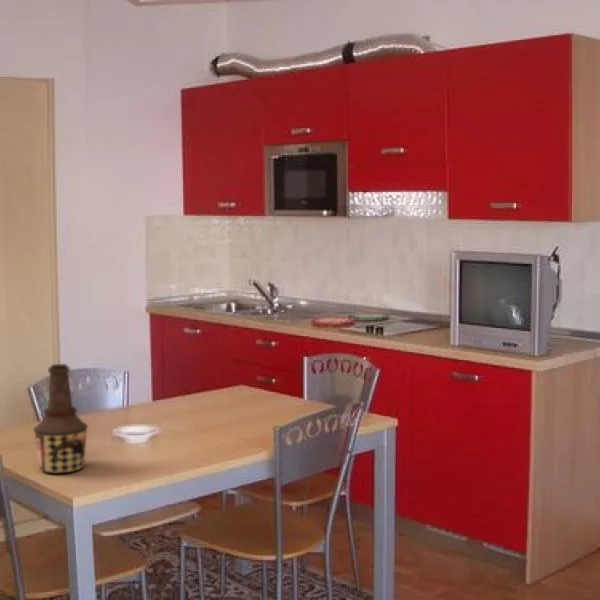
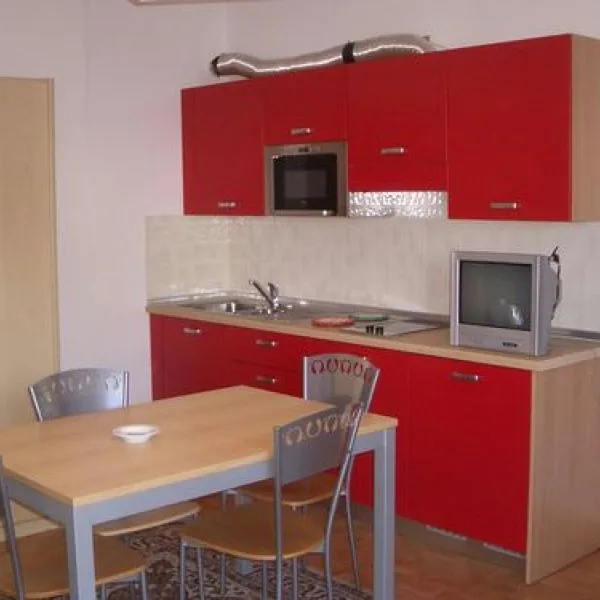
- bottle (61, 416)
